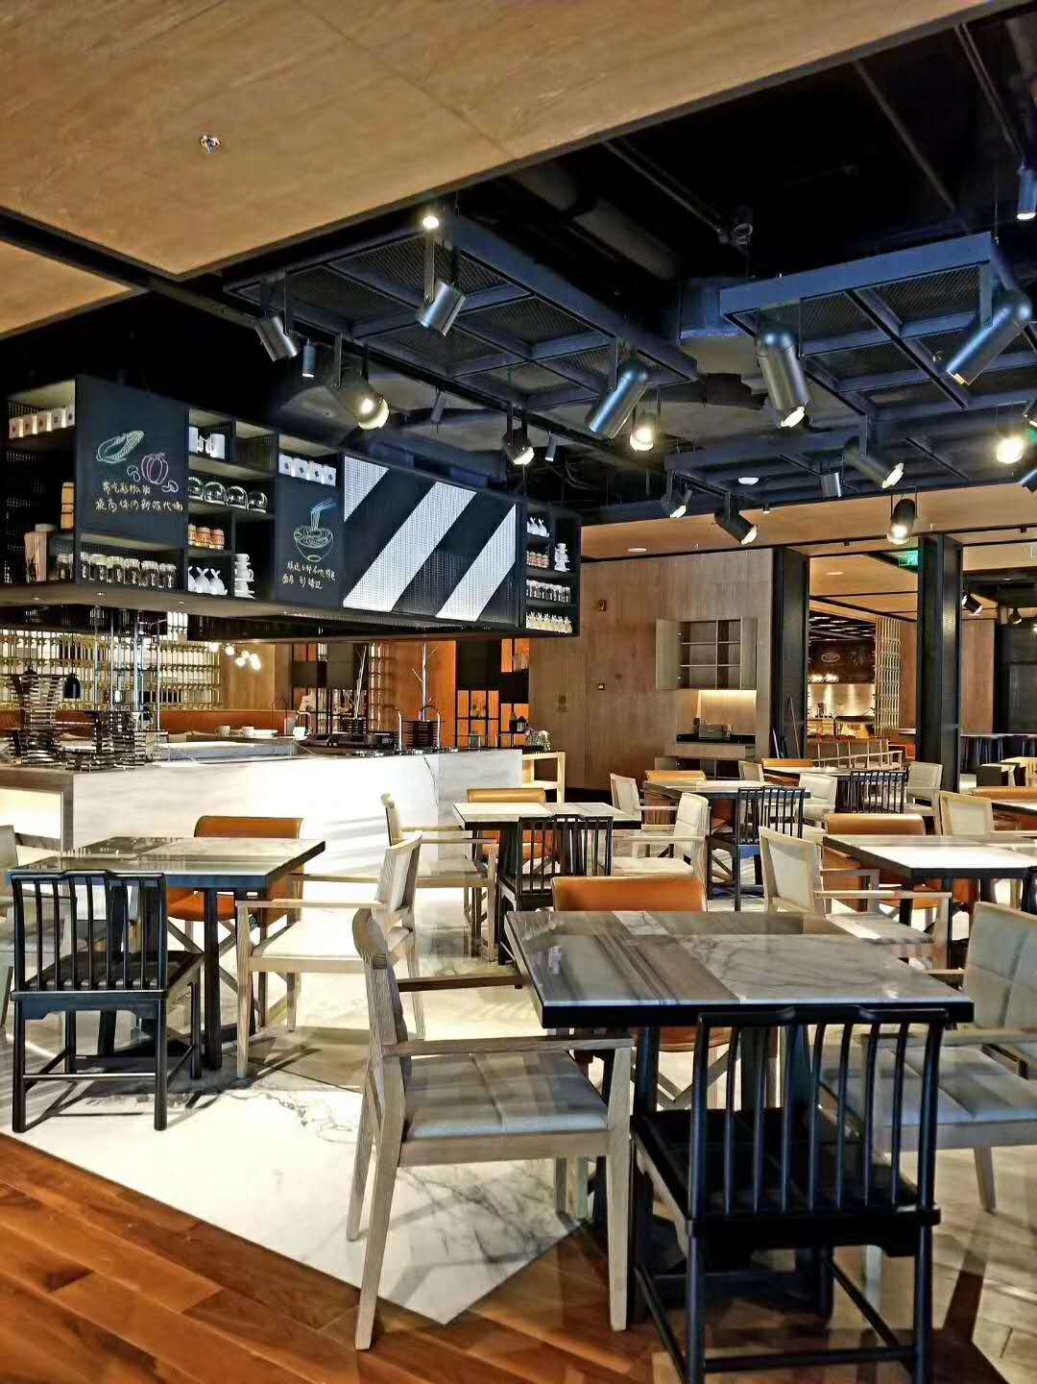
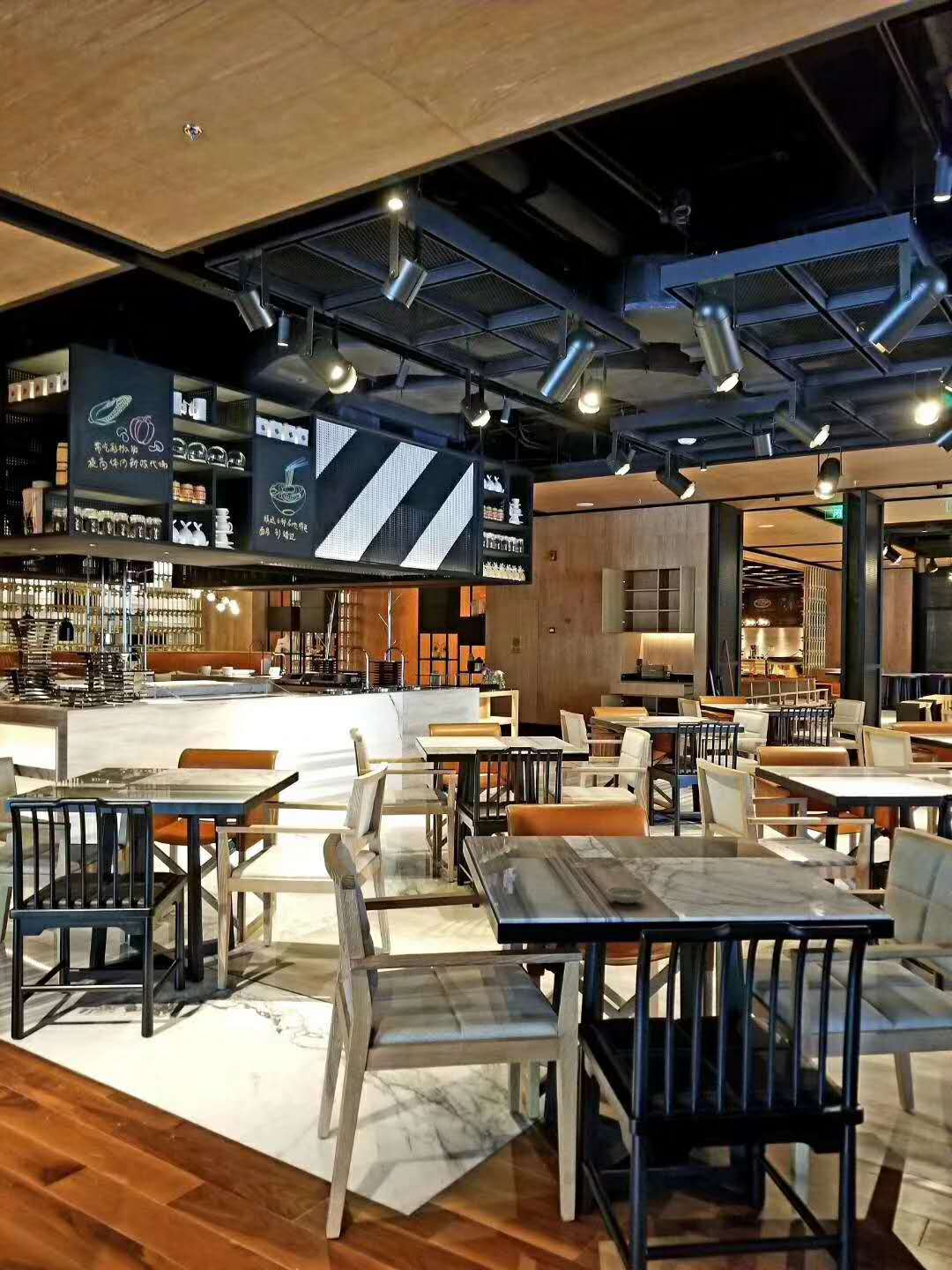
+ saucer (625, 895)
